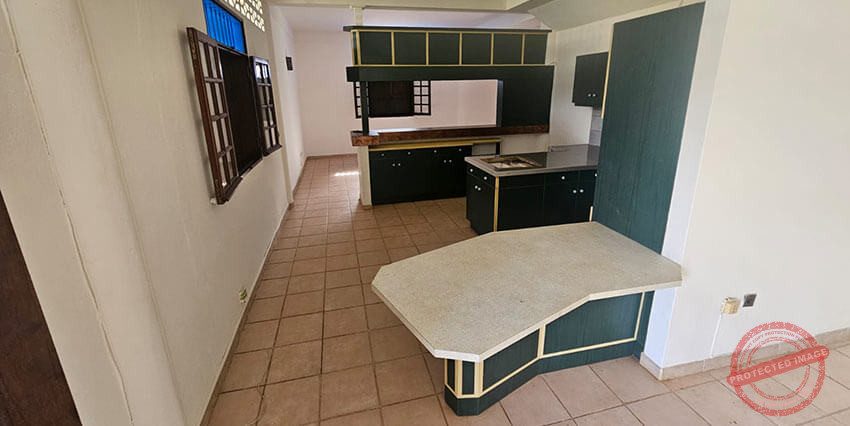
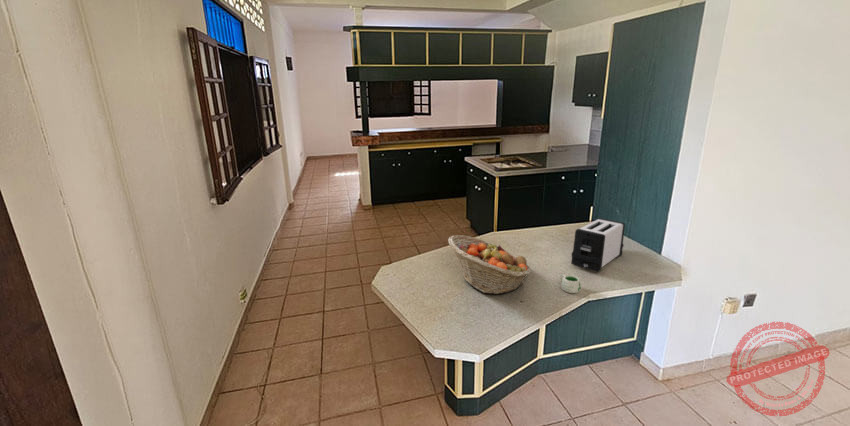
+ fruit basket (488, 260)
+ toaster (598, 243)
+ mug (569, 282)
